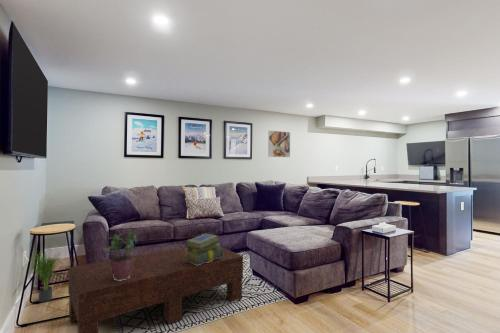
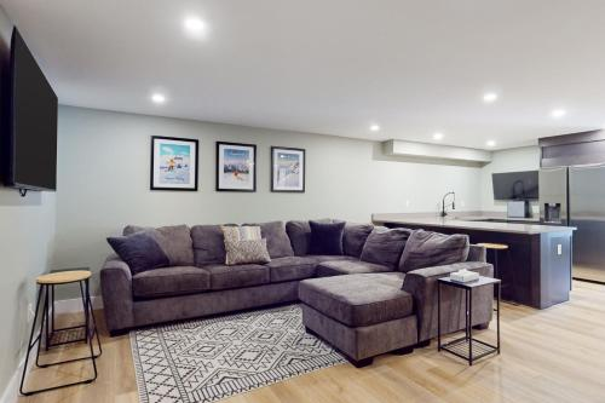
- potted plant (120, 255)
- potted plant (45, 273)
- stack of books (203, 248)
- coffee table (161, 284)
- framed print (279, 144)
